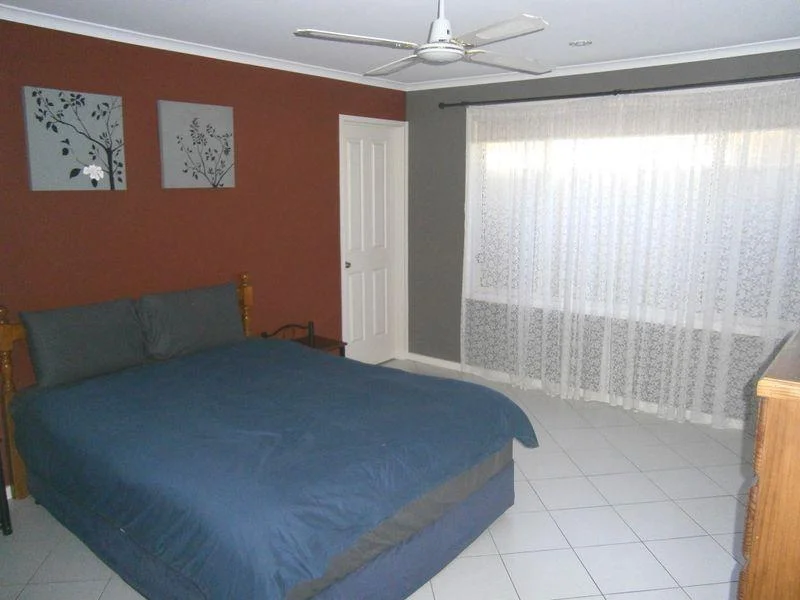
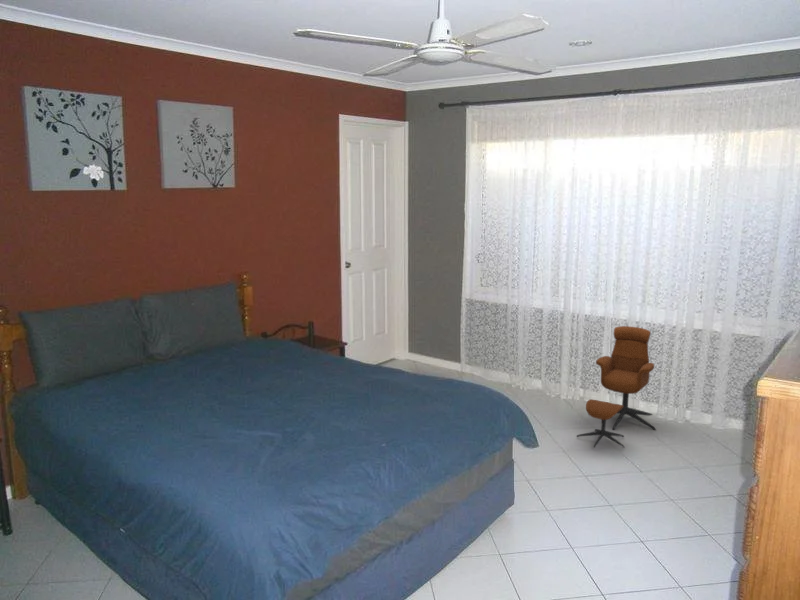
+ armchair (617, 382)
